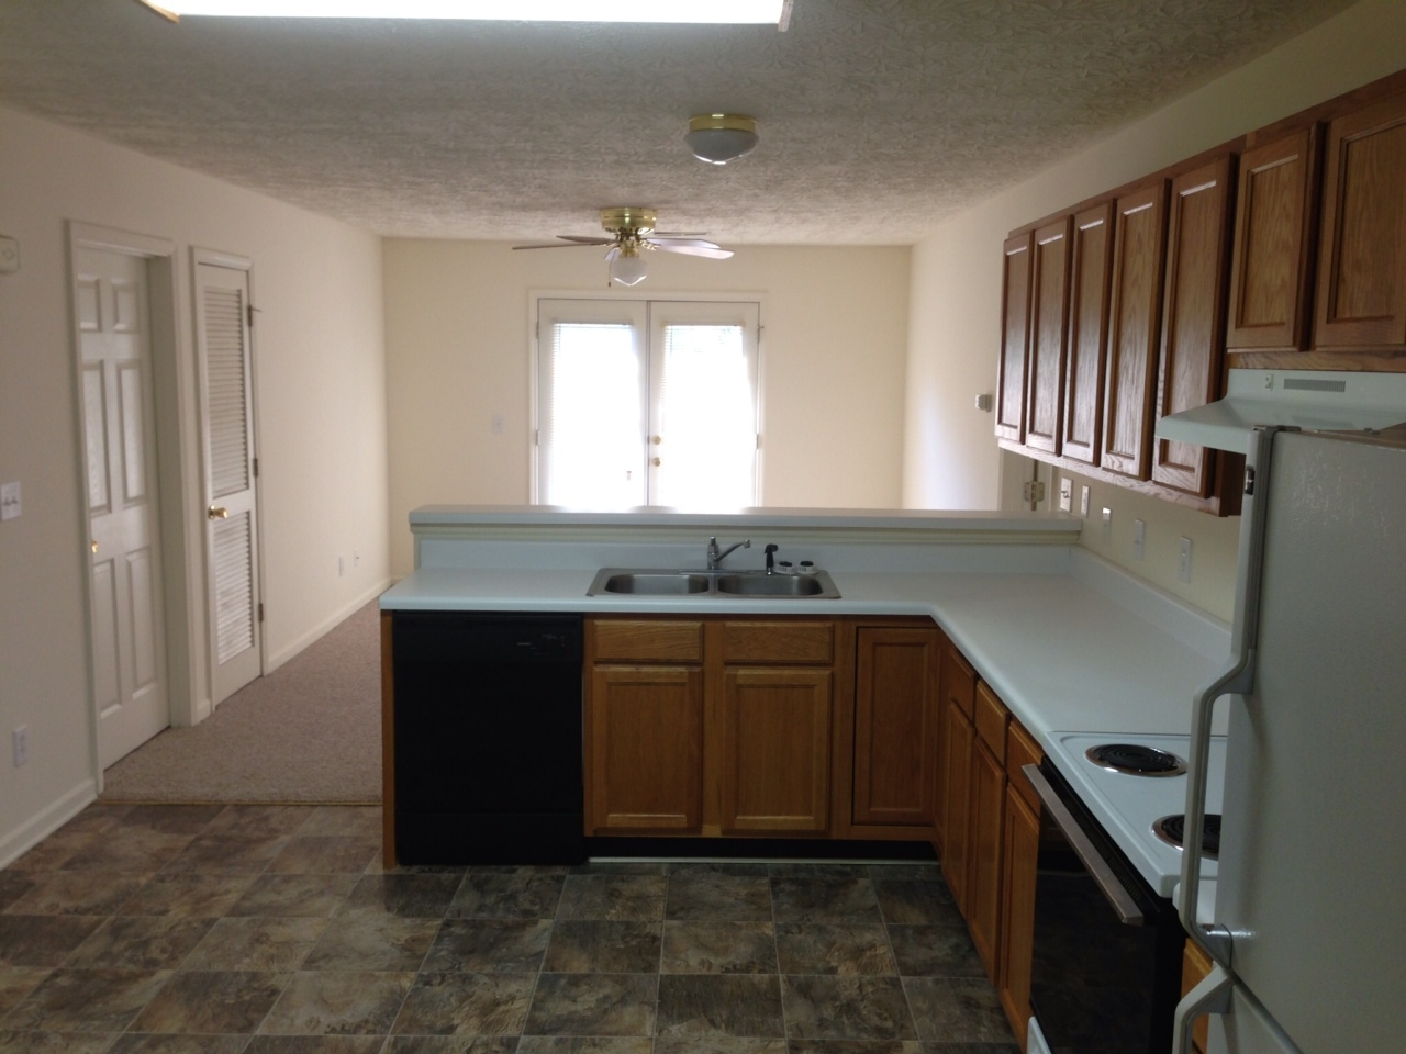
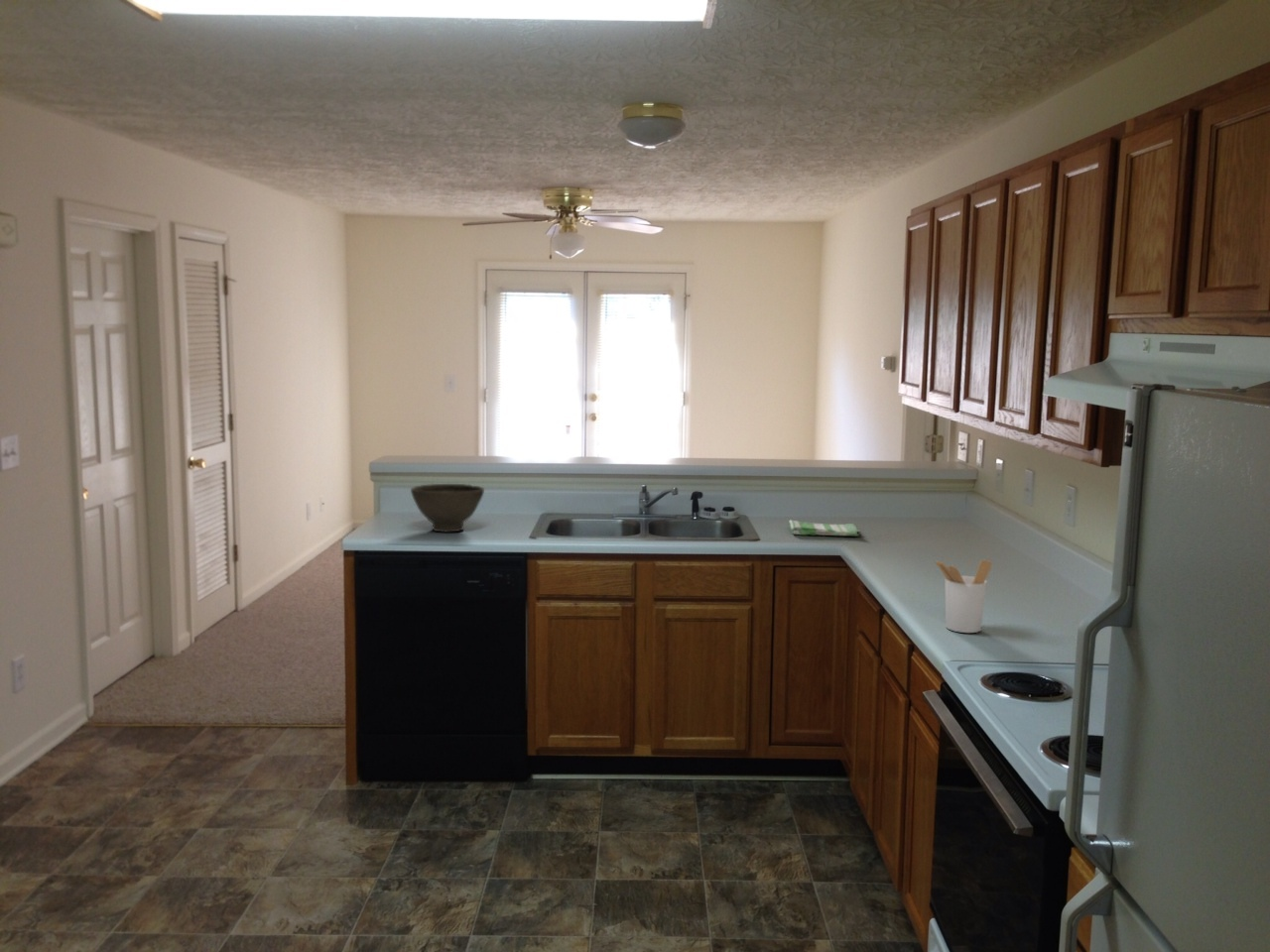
+ bowl (447, 508)
+ utensil holder (958, 593)
+ dish towel (823, 528)
